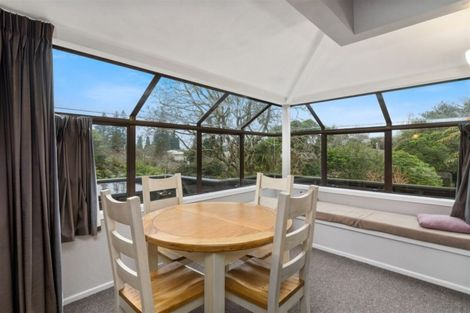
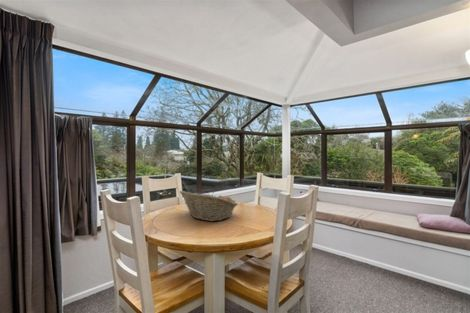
+ fruit basket (208, 202)
